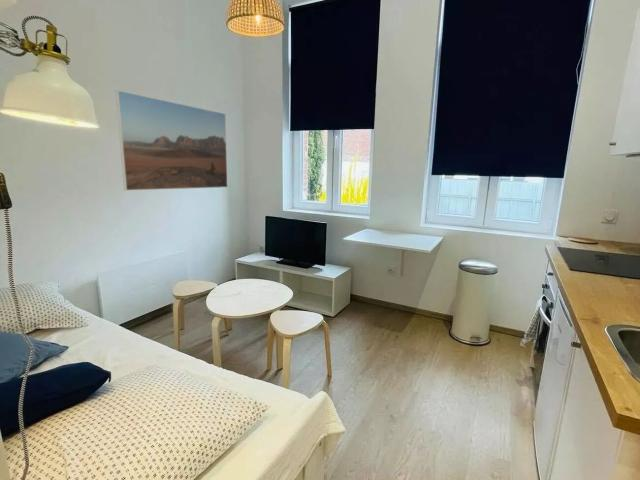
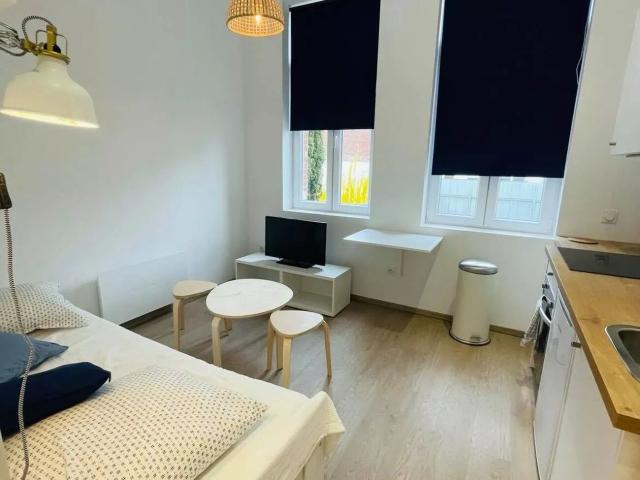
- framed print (181, 147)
